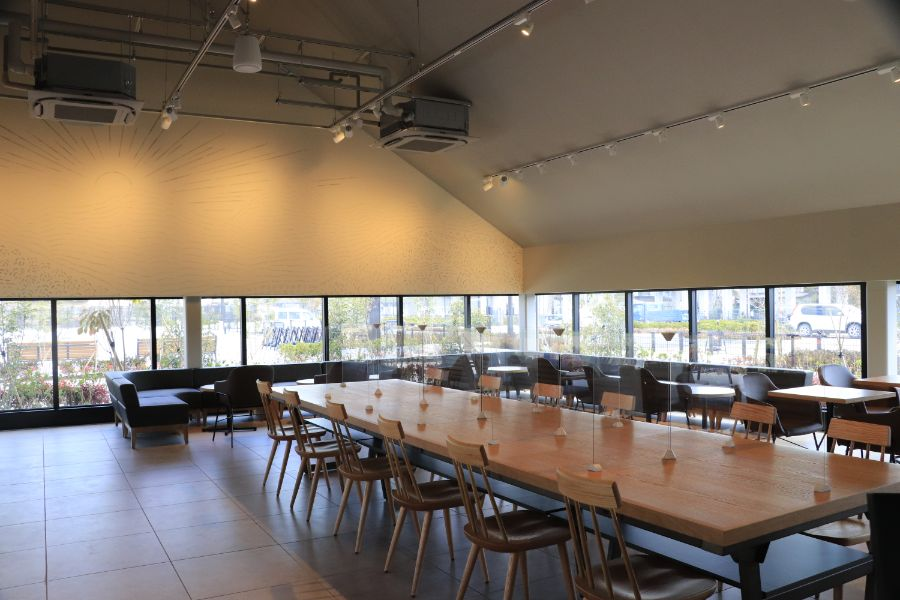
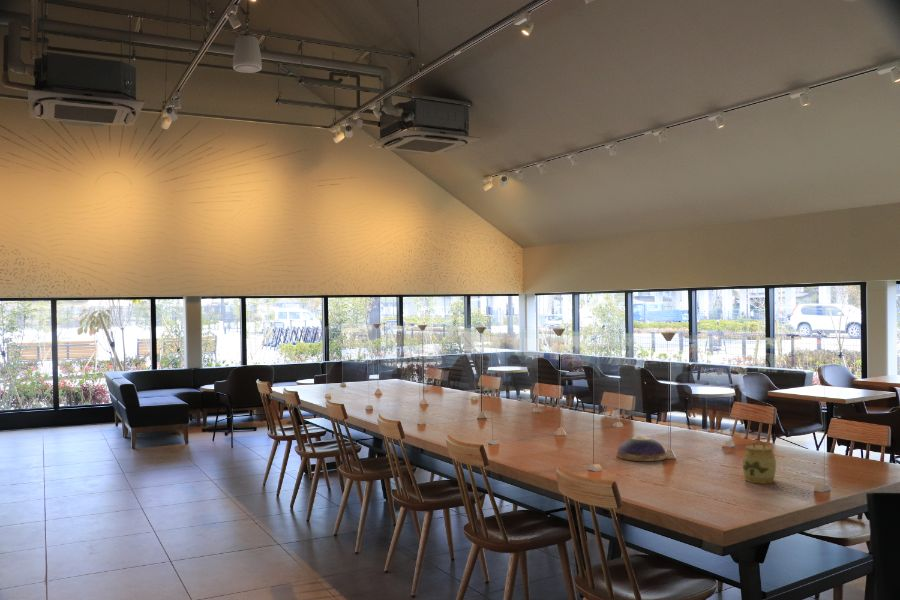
+ decorative bowl (641, 446)
+ jar (759, 460)
